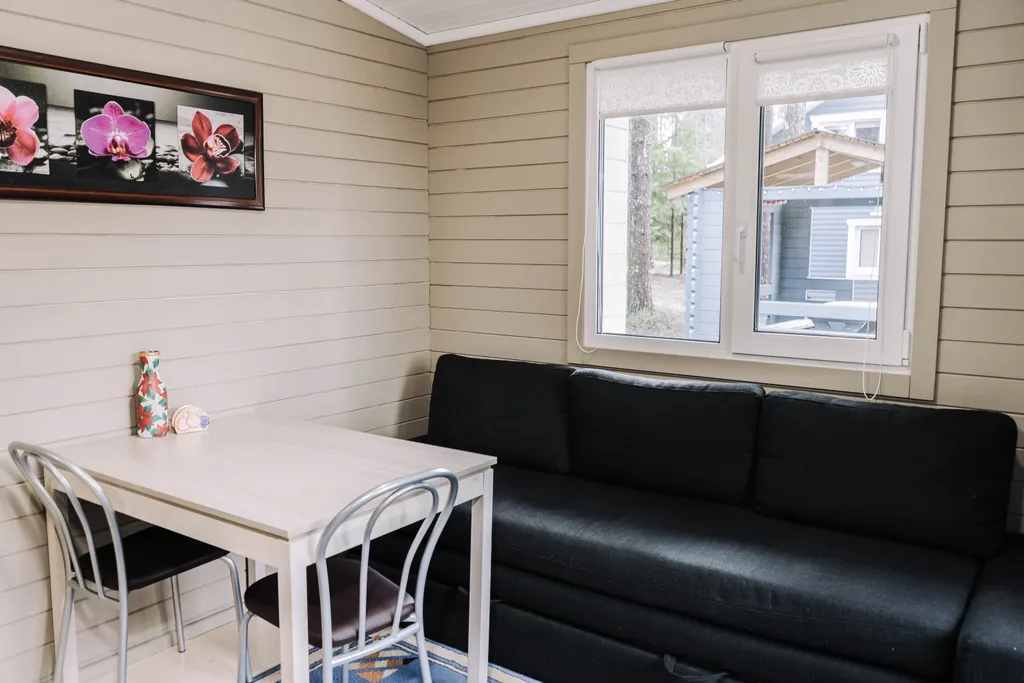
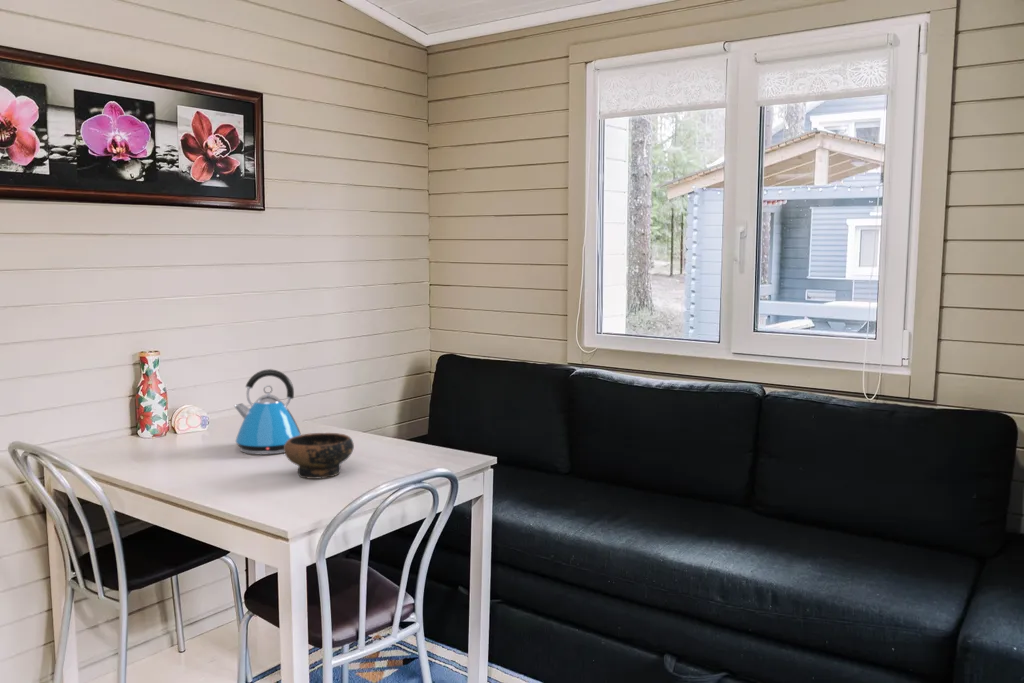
+ kettle (270, 408)
+ bowl (319, 456)
